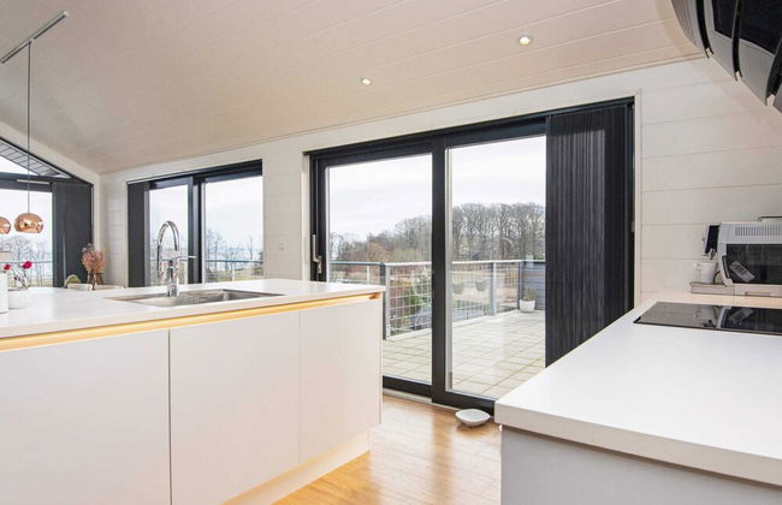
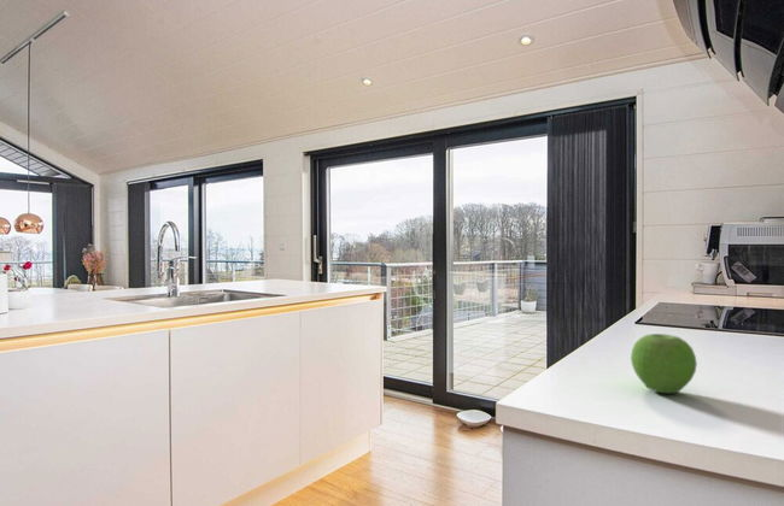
+ fruit (662, 363)
